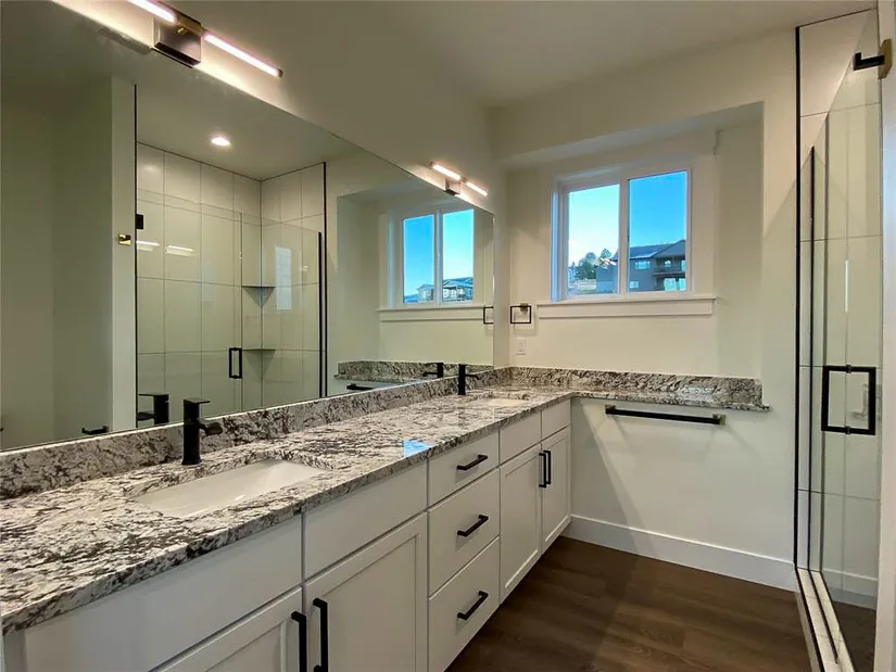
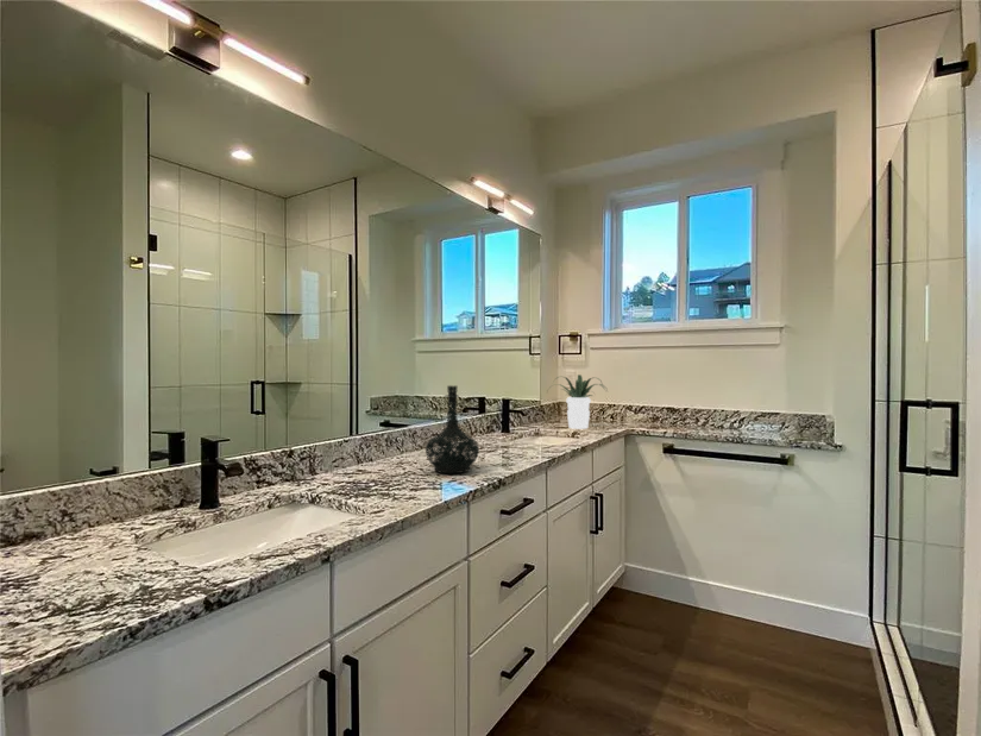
+ potted plant (578, 401)
+ bottle (452, 428)
